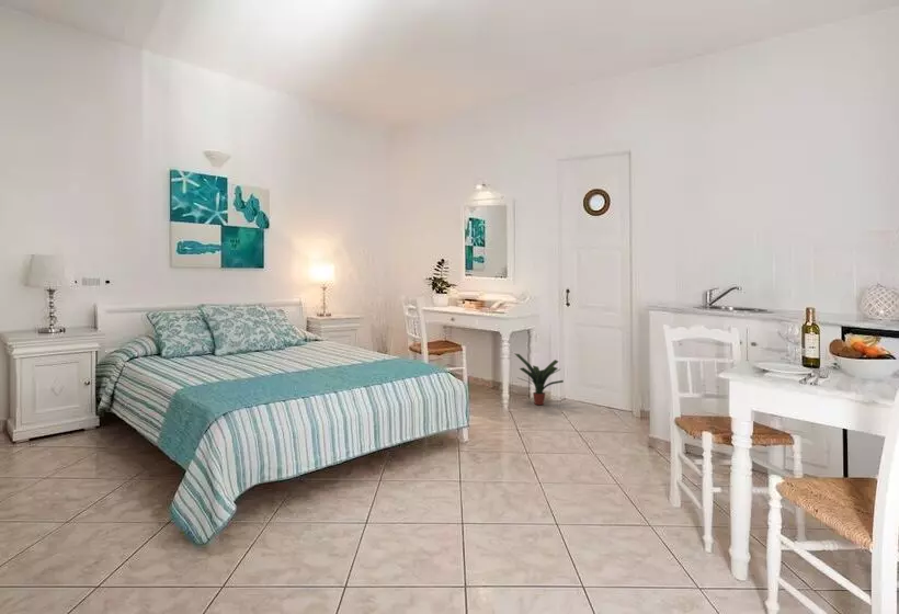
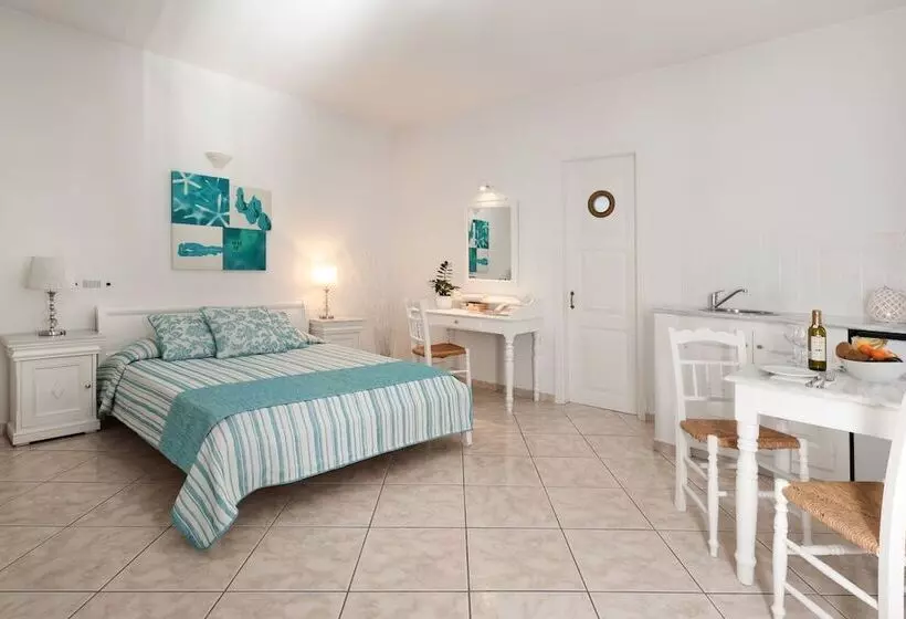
- potted plant (537, 378)
